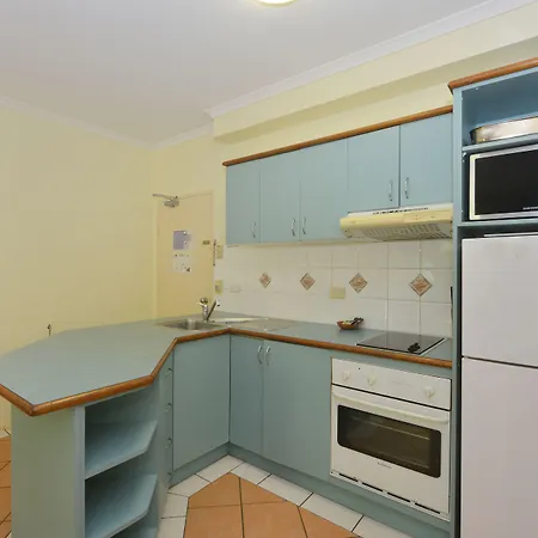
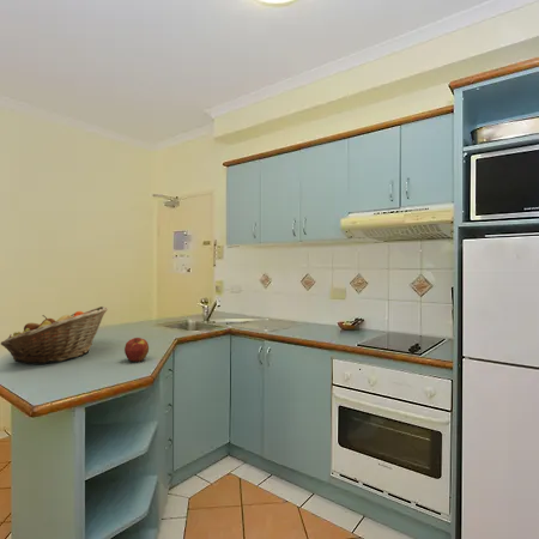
+ apple (137, 349)
+ fruit basket (59, 332)
